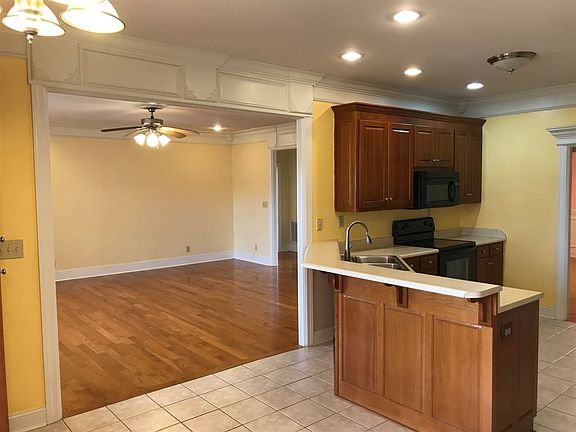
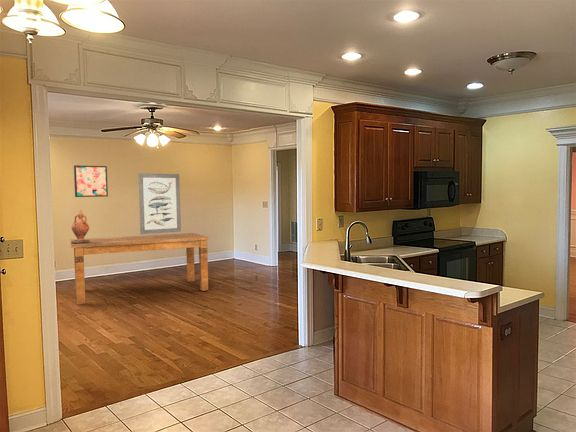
+ wall art (160, 203)
+ dining table (140, 250)
+ lidded ewer (79, 226)
+ wall art (91, 181)
